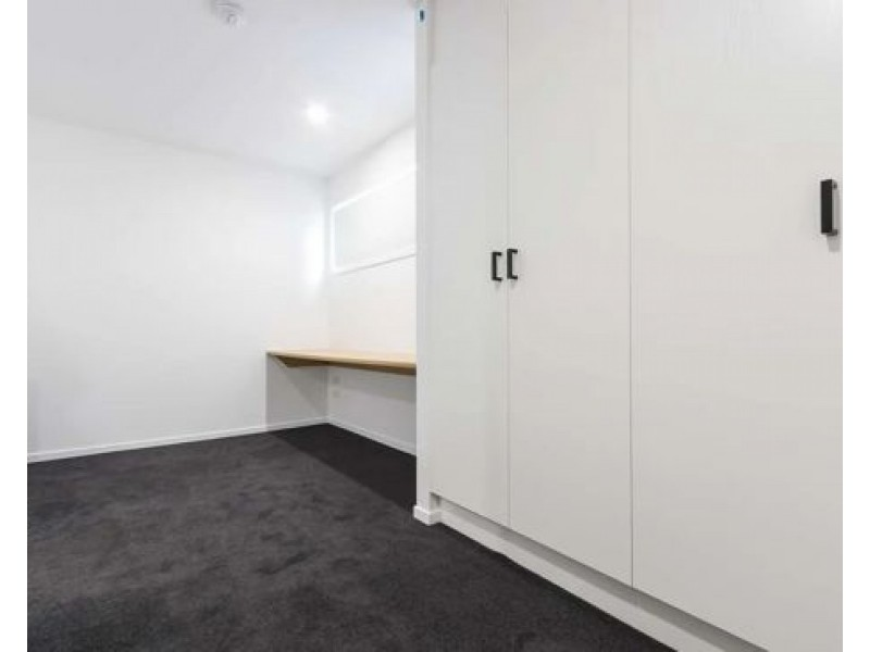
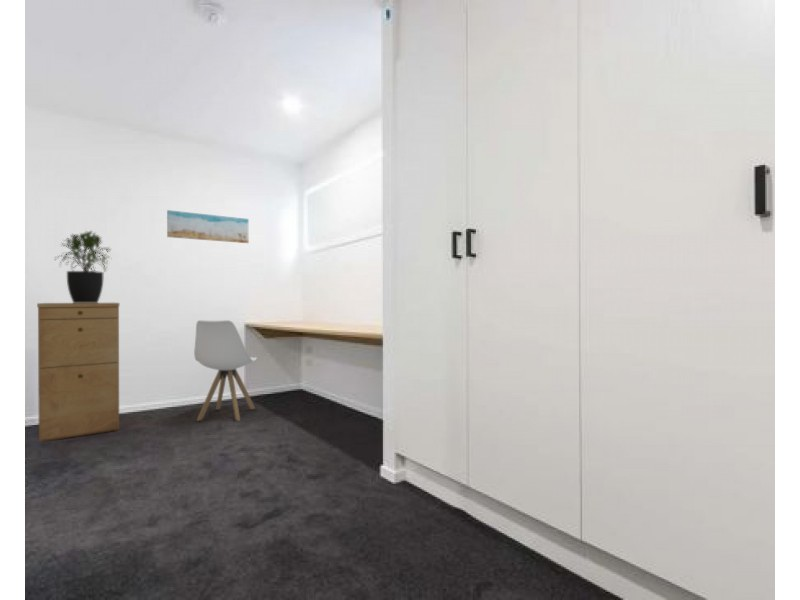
+ wall art (209, 227)
+ bar stool (226, 366)
+ potted plant (85, 265)
+ filing cabinet (80, 365)
